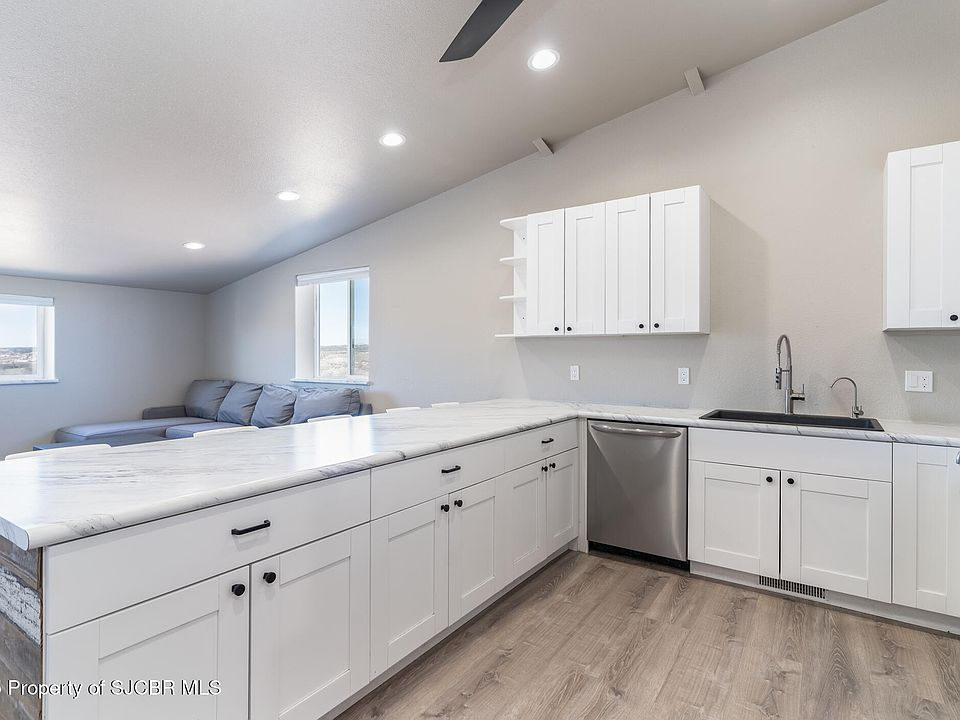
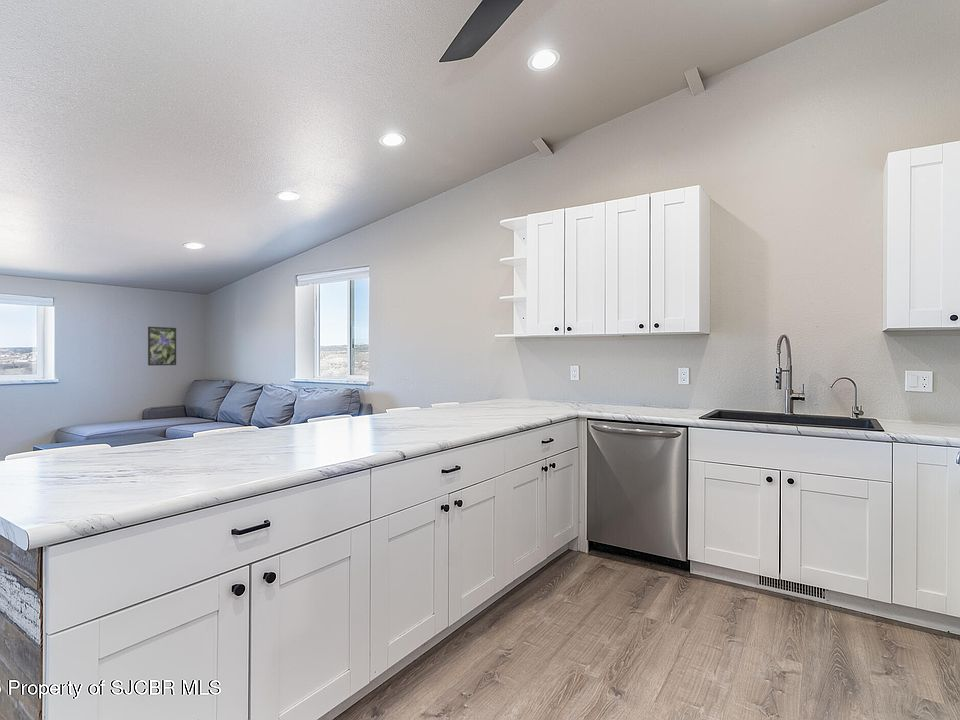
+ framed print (162, 346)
